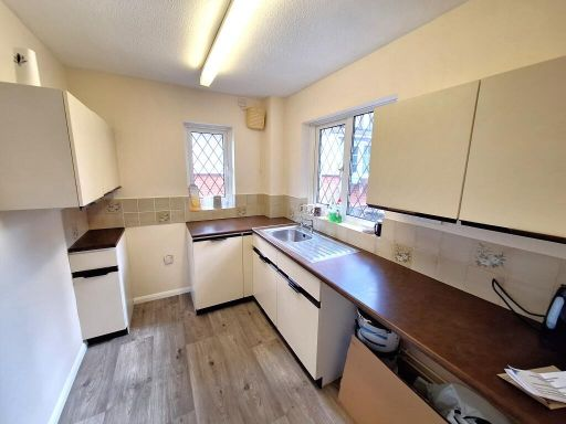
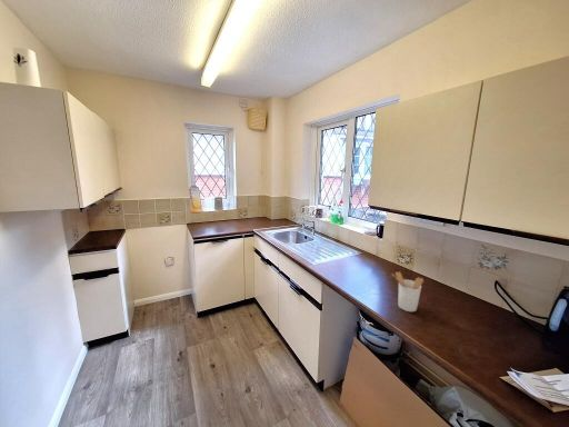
+ utensil holder (405, 290)
